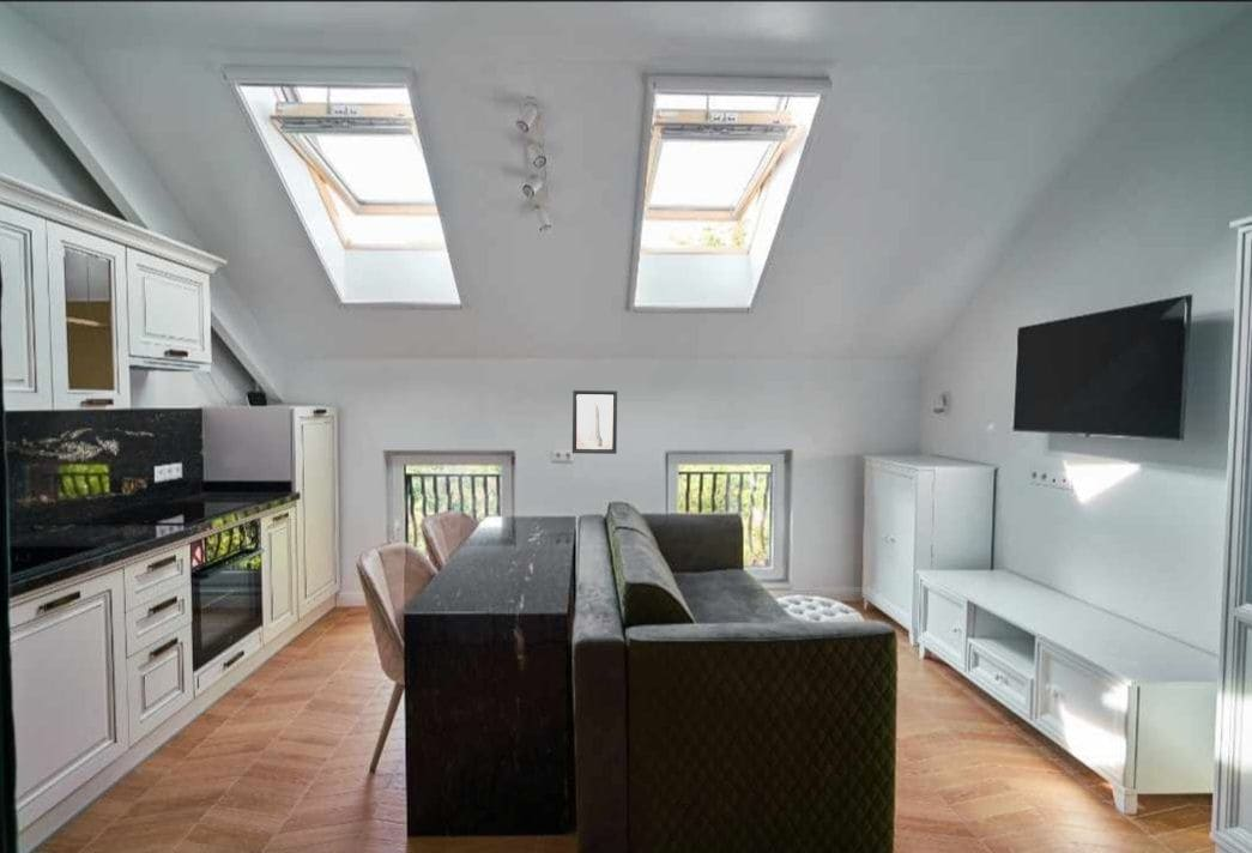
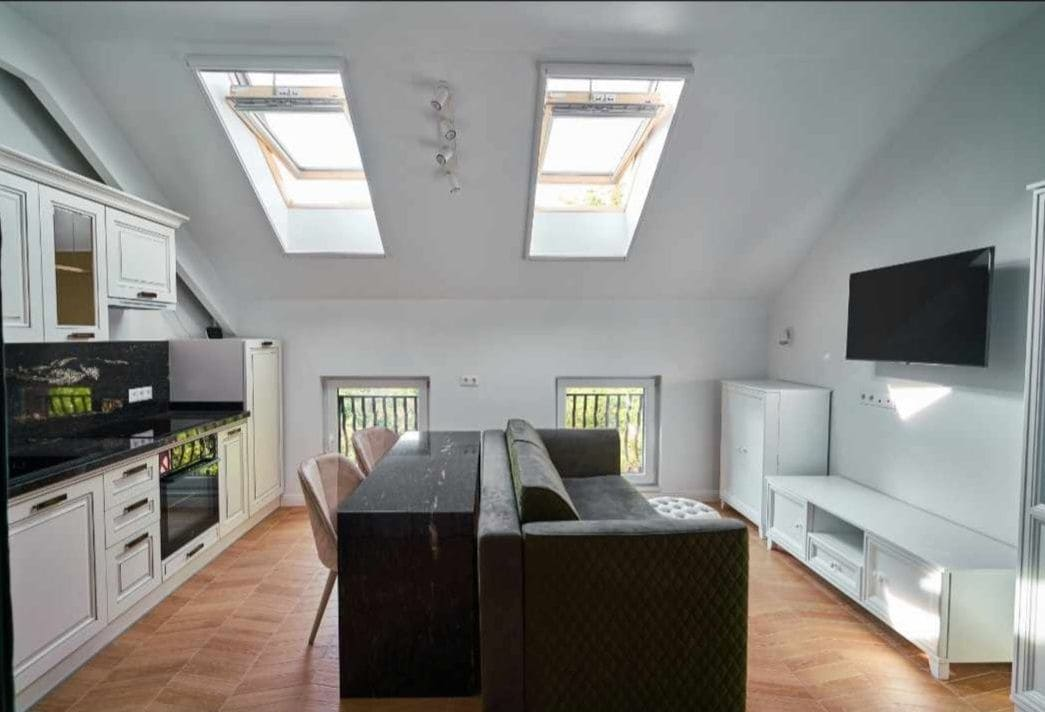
- wall art (594, 422)
